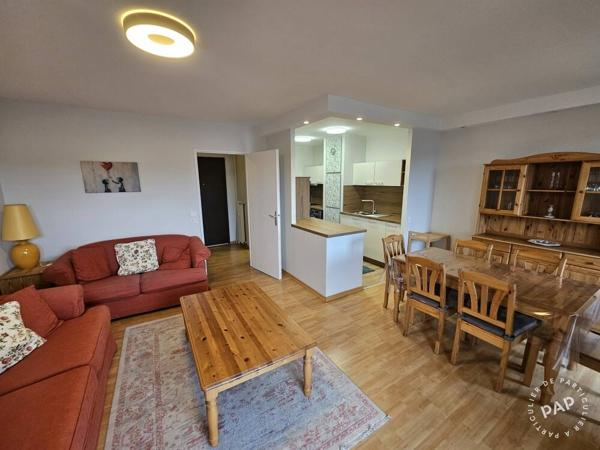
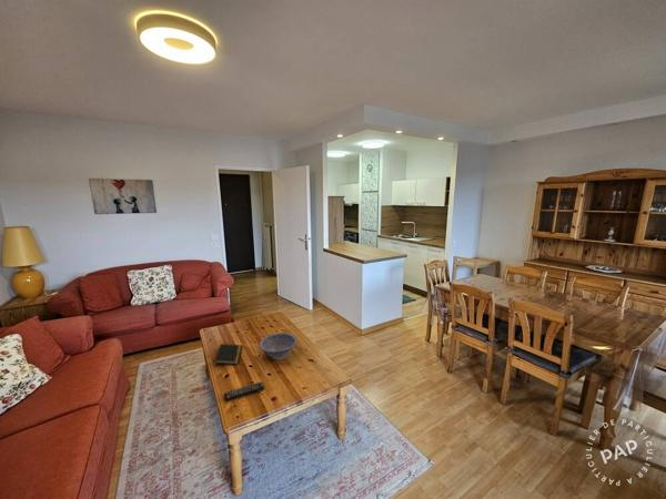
+ notepad (229, 353)
+ decorative bowl (279, 348)
+ remote control (244, 390)
